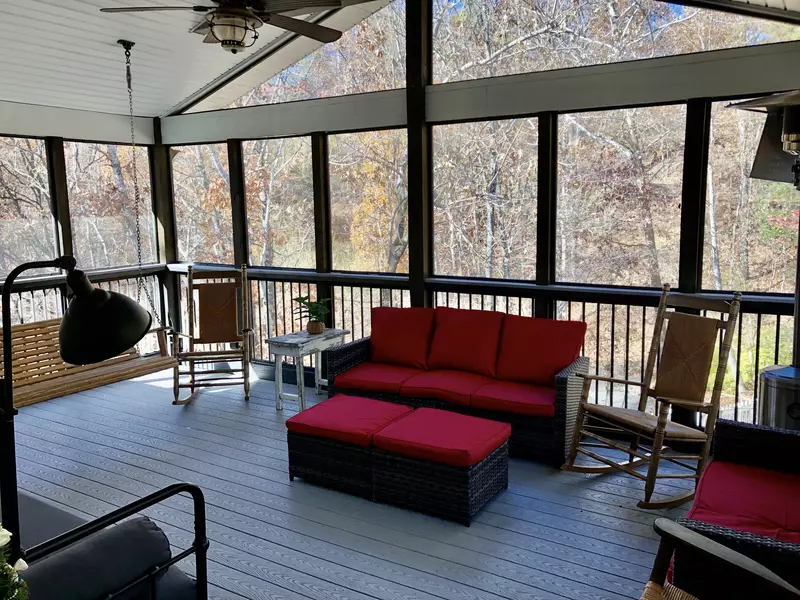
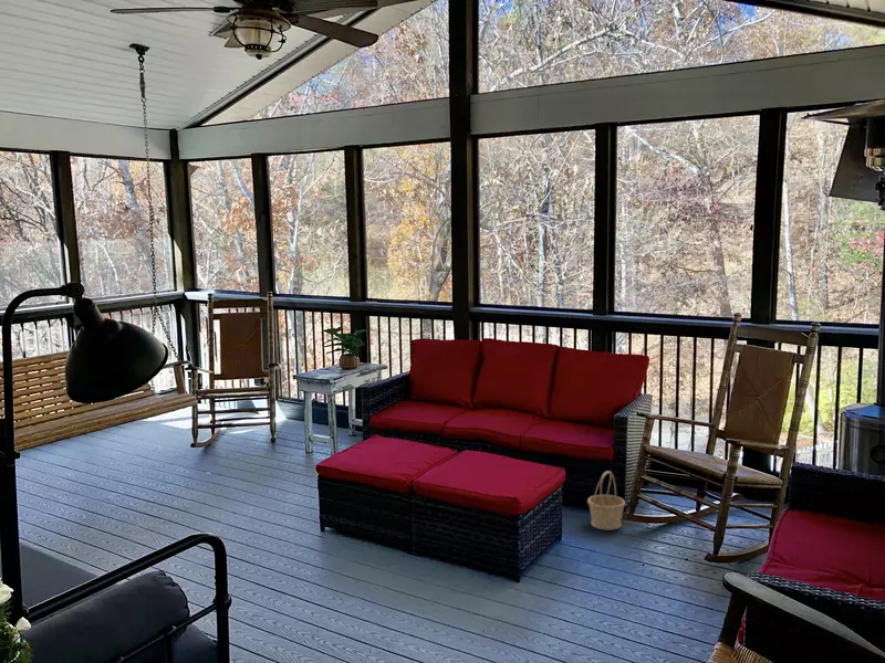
+ basket (606, 497)
